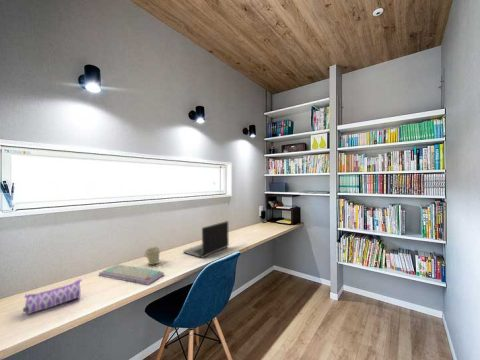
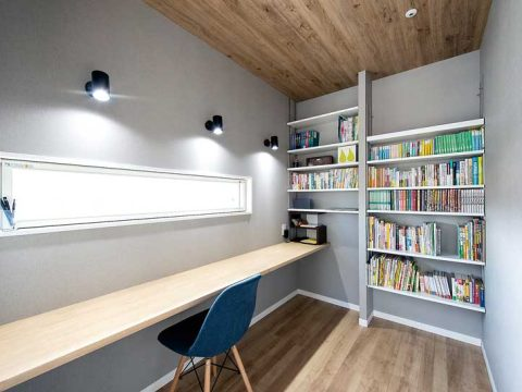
- laptop computer (206, 236)
- keyboard (131, 272)
- pencil case (54, 295)
- cup (152, 256)
